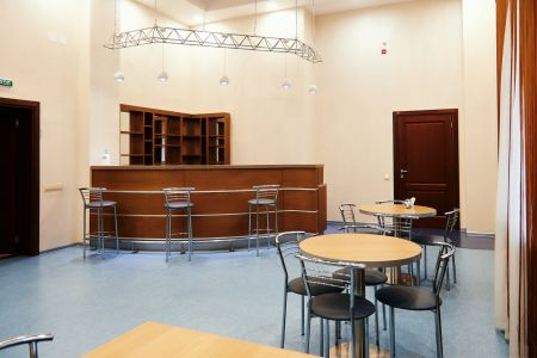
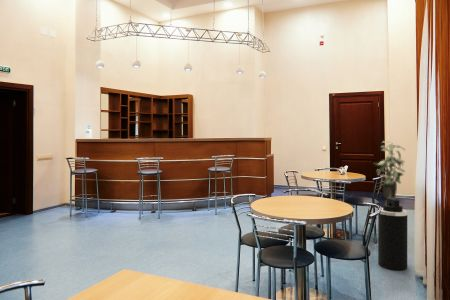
+ trash can (392, 232)
+ indoor plant (388, 170)
